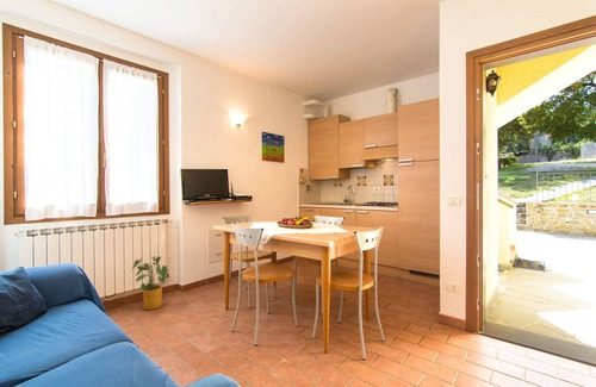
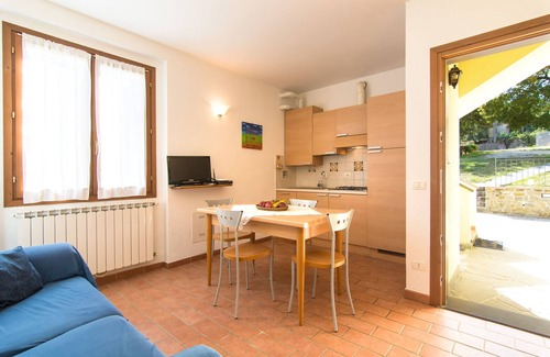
- house plant (150, 282)
